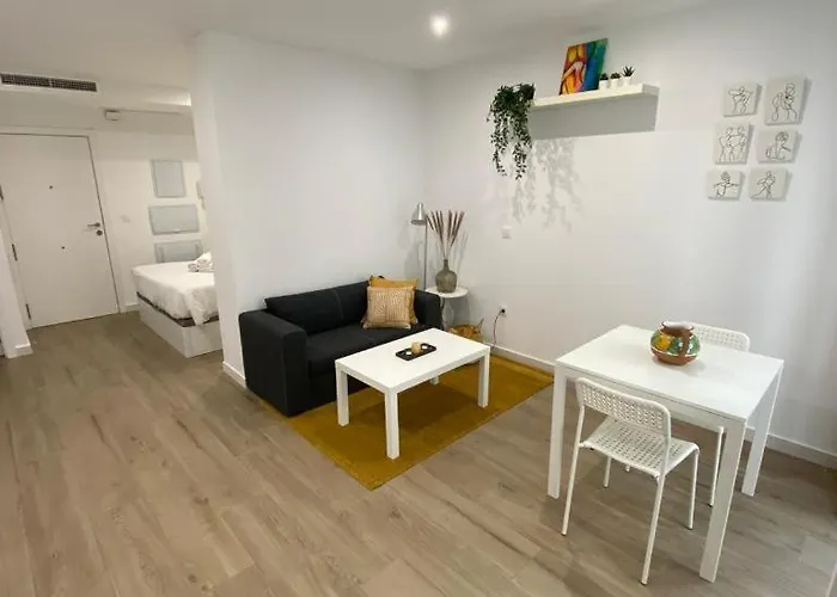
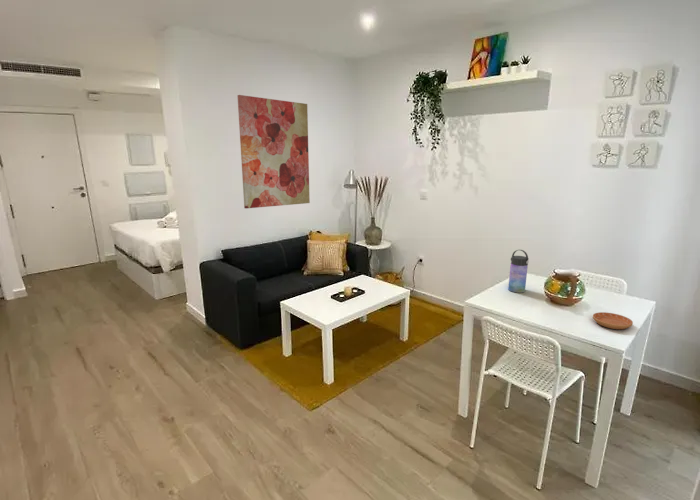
+ wall art (276, 154)
+ water bottle (518, 270)
+ saucer (612, 321)
